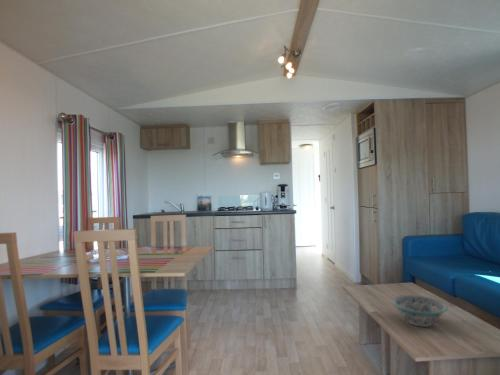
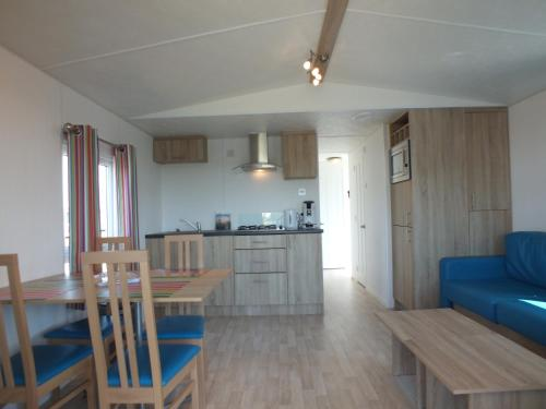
- decorative bowl (419, 312)
